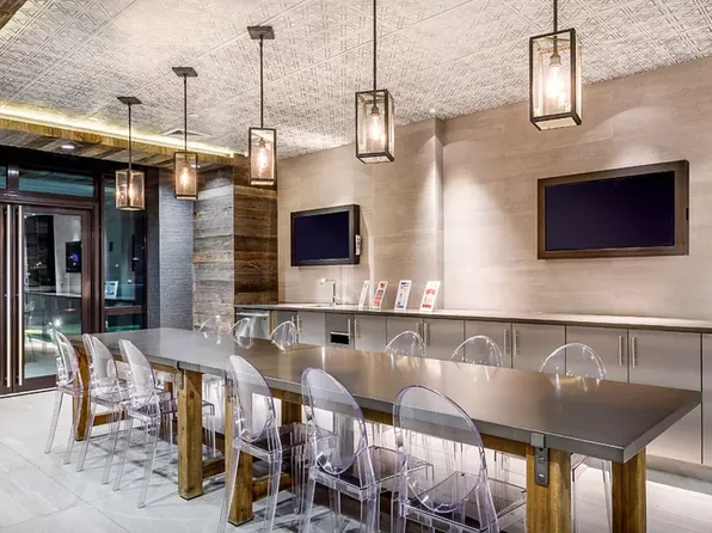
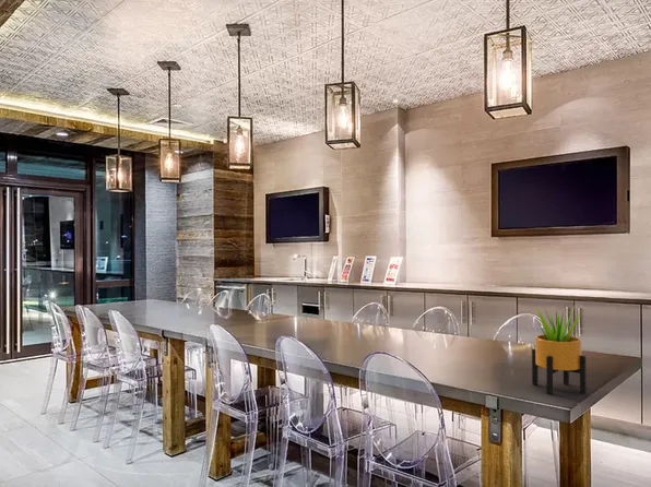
+ potted plant (558, 345)
